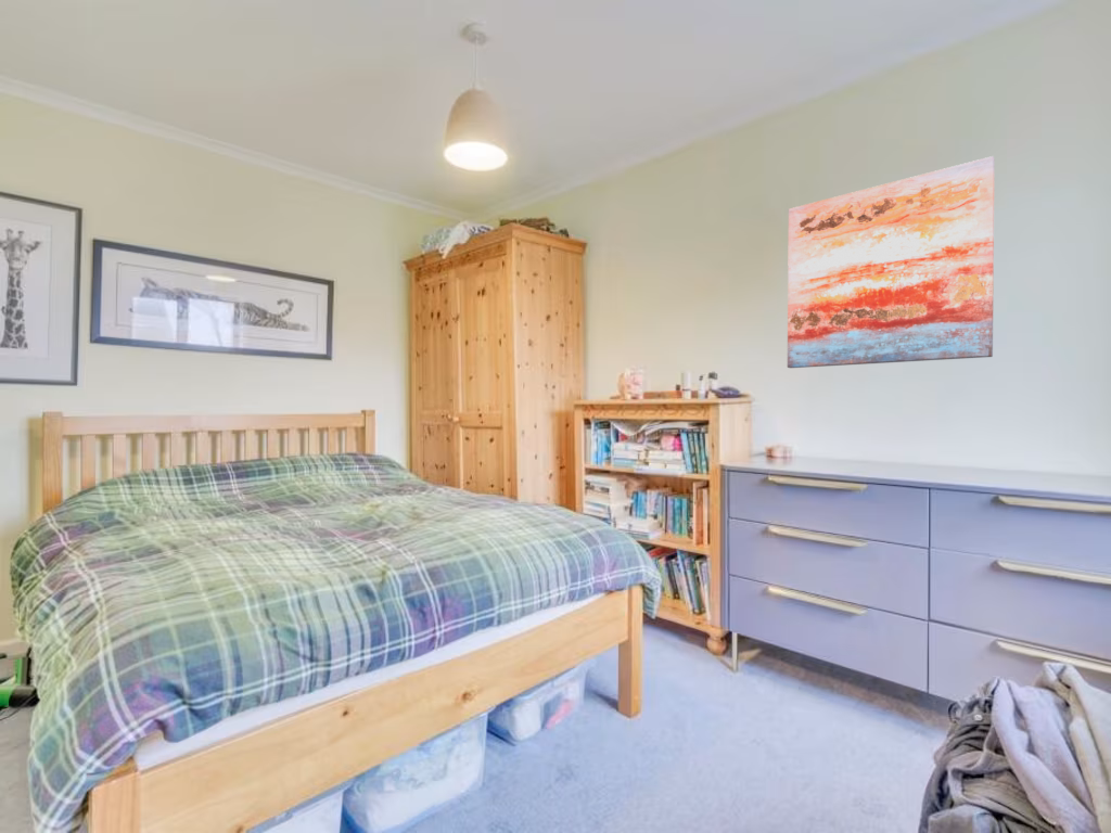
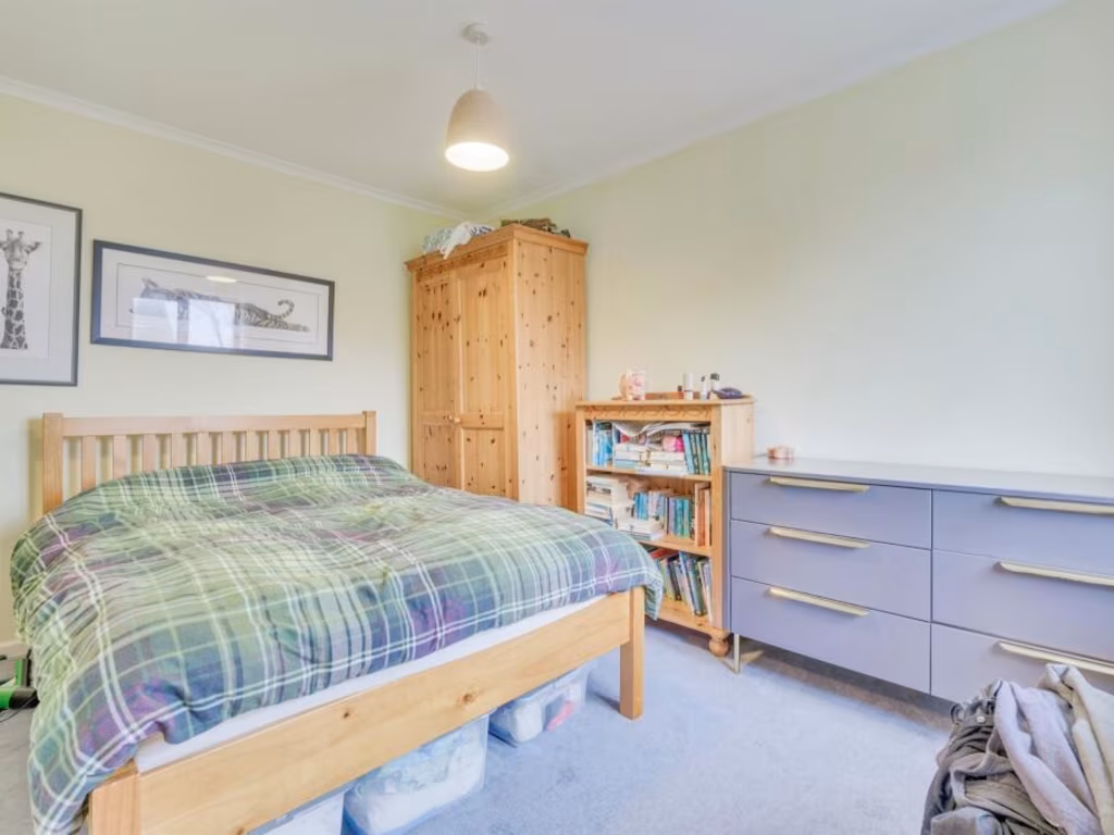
- wall art (879, 274)
